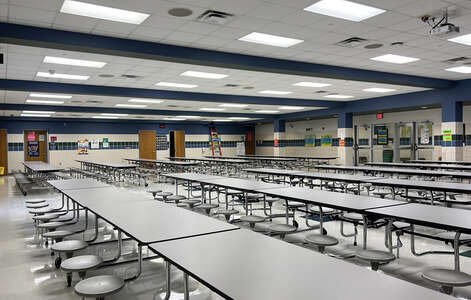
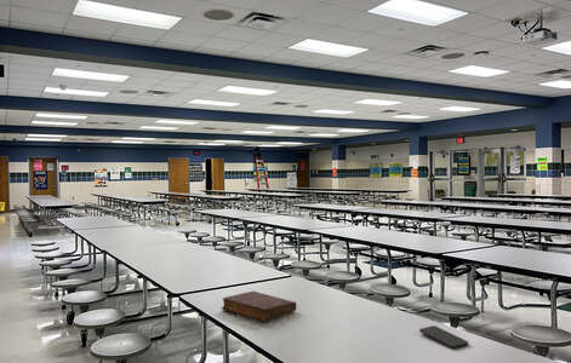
+ diary (258, 304)
+ smartphone (442, 336)
